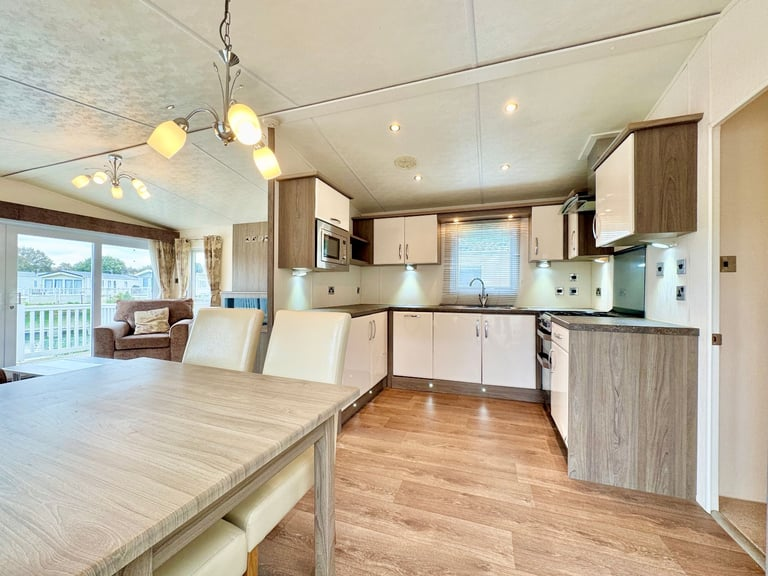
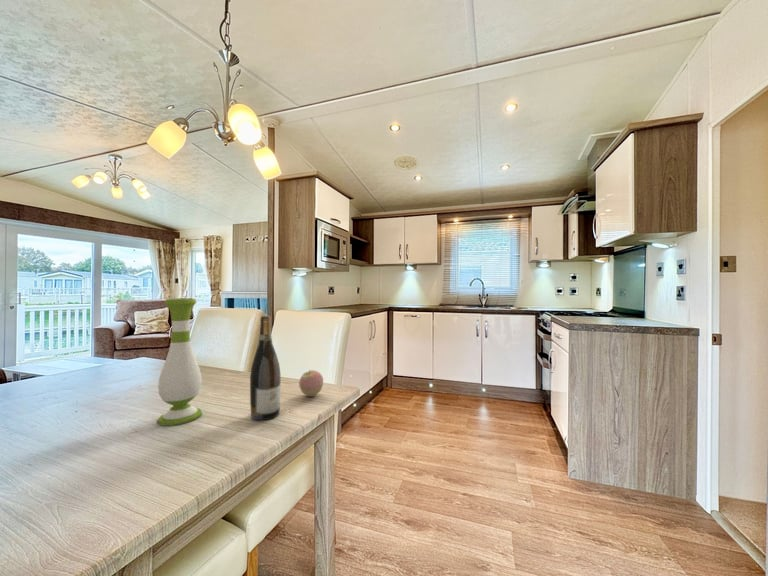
+ wine bottle (265, 365)
+ apple (311, 381)
+ vase (180, 358)
